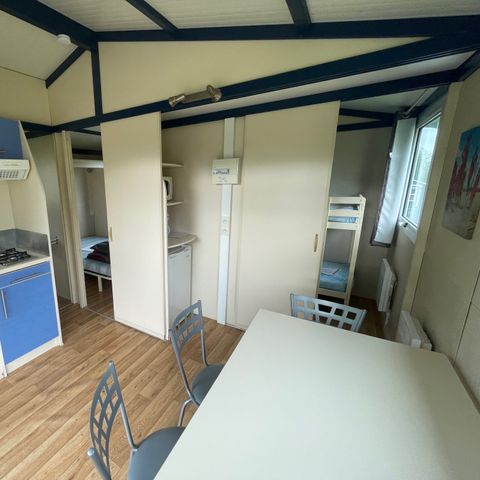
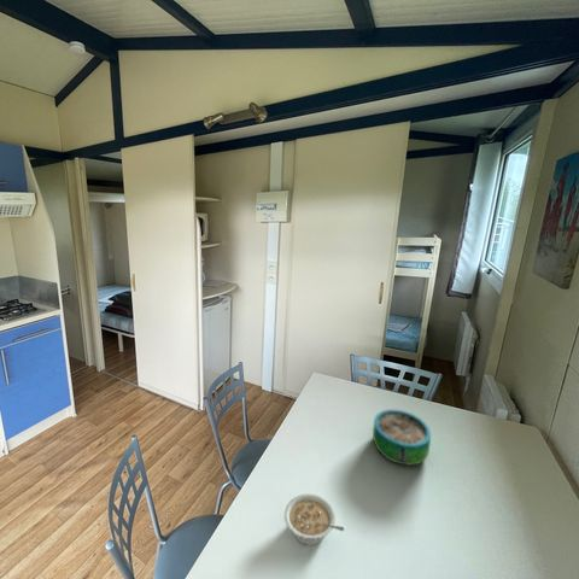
+ legume (311, 520)
+ decorative bowl (400, 435)
